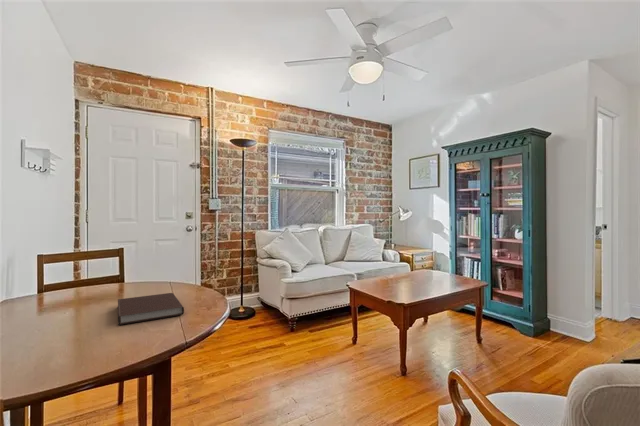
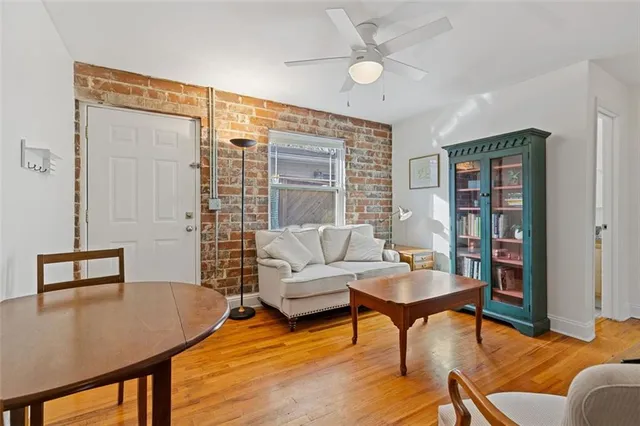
- notebook (149, 306)
